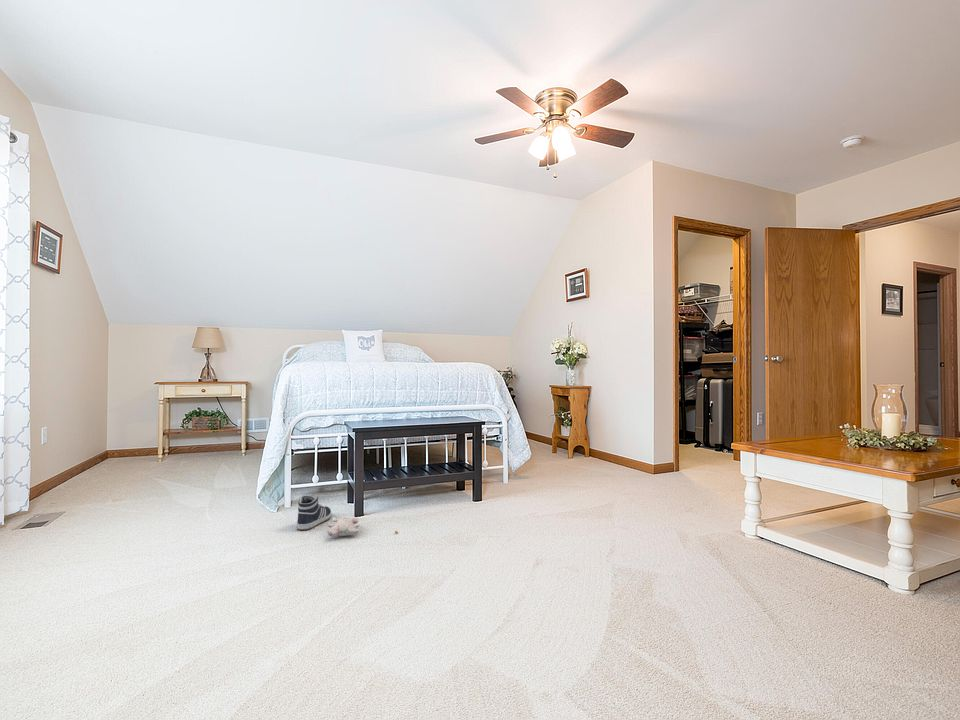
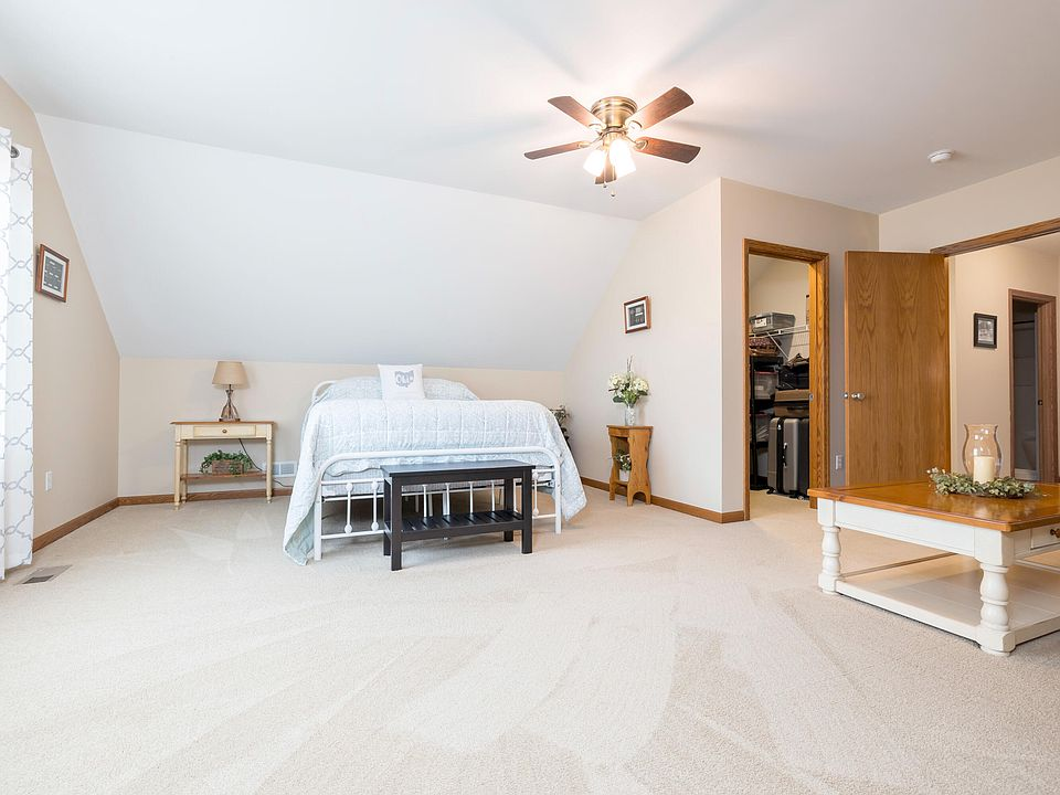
- sneaker (315, 507)
- plush toy (358, 525)
